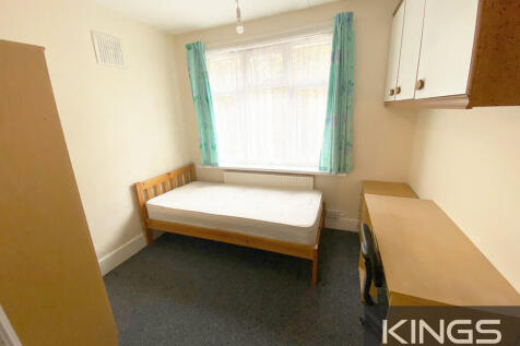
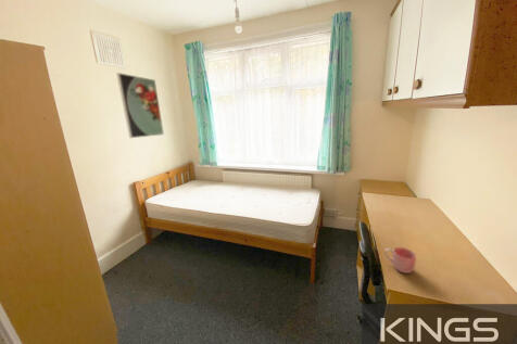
+ mug (399, 258)
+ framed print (142, 107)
